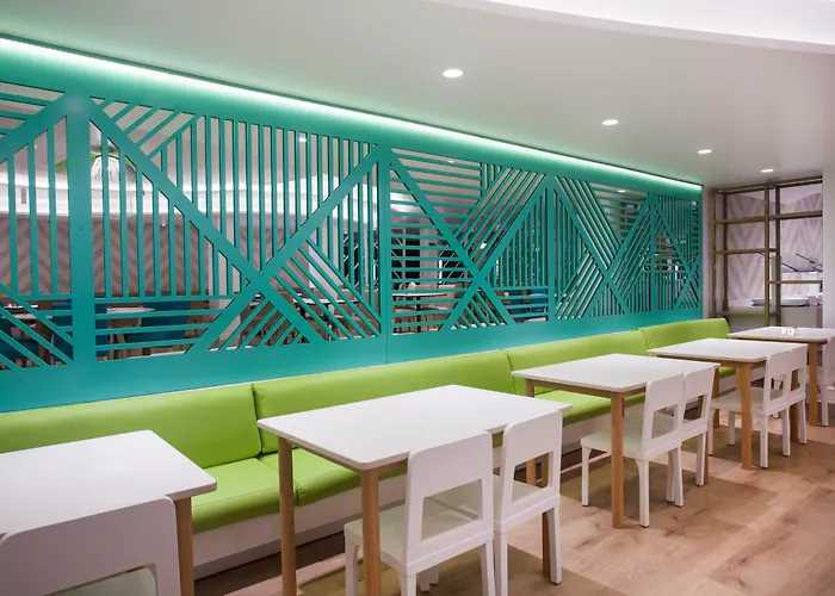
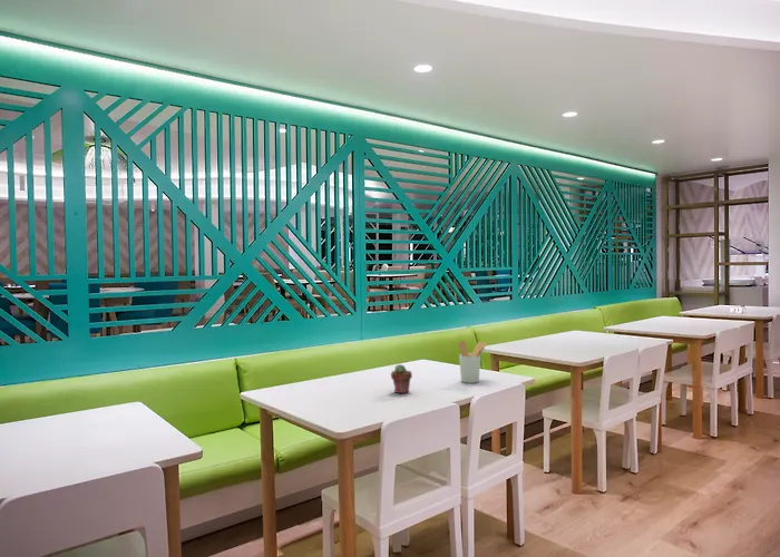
+ potted succulent (401, 378)
+ utensil holder (474, 360)
